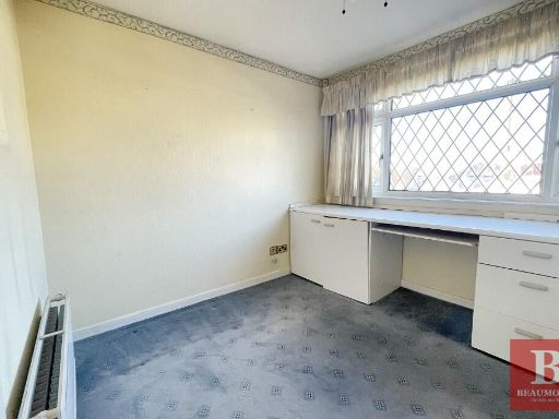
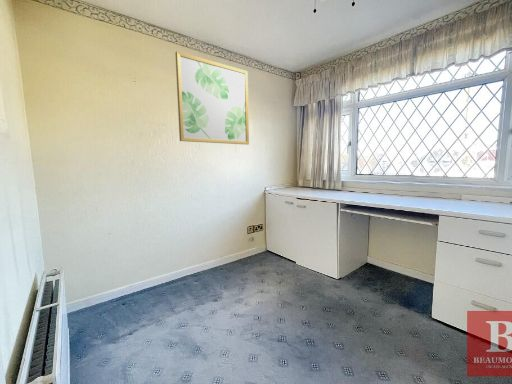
+ wall art (216, 103)
